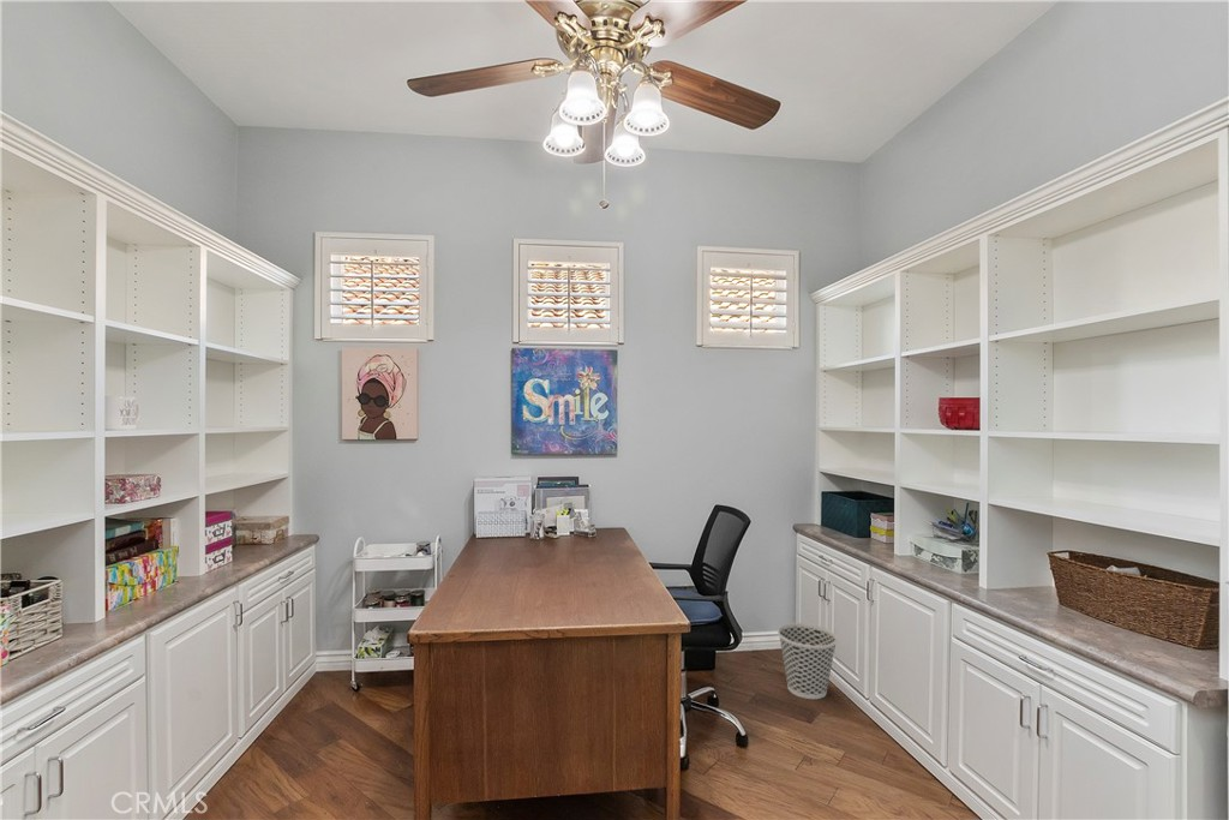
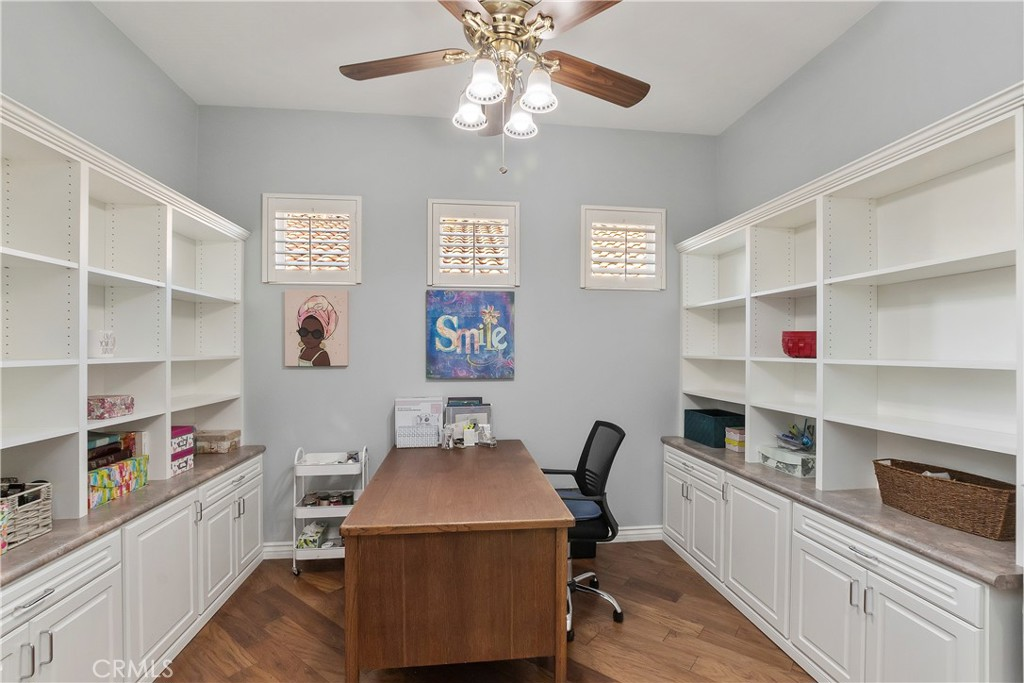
- wastebasket (807, 662)
